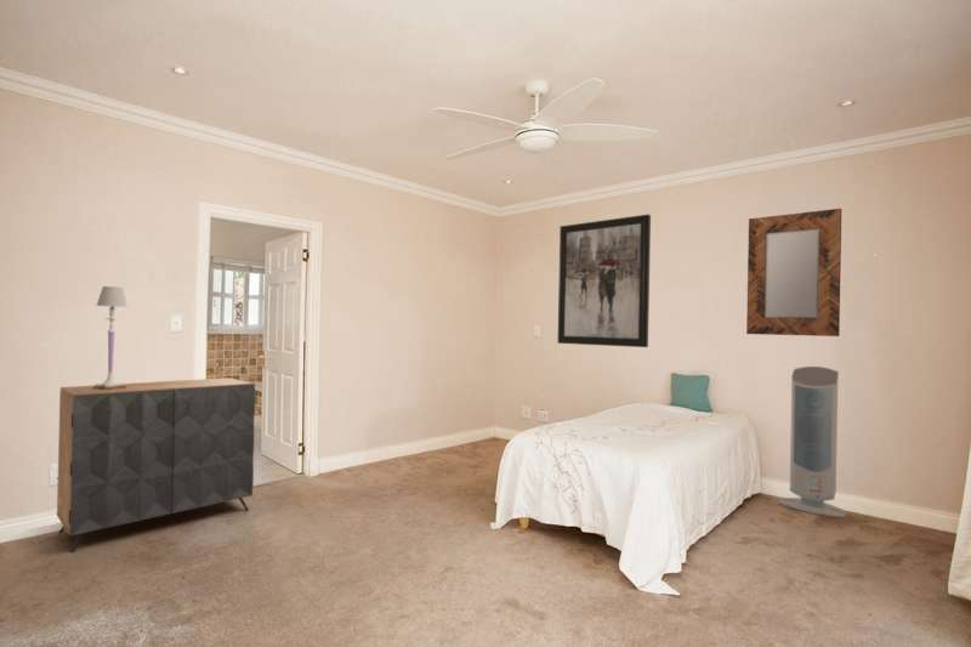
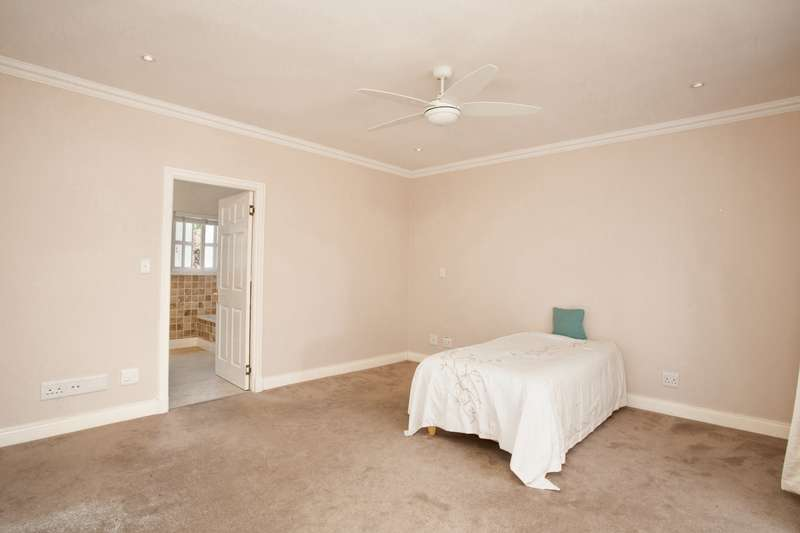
- air purifier (813, 437)
- wall art (601, 283)
- home mirror (791, 274)
- dresser (161, 453)
- table lamp (110, 336)
